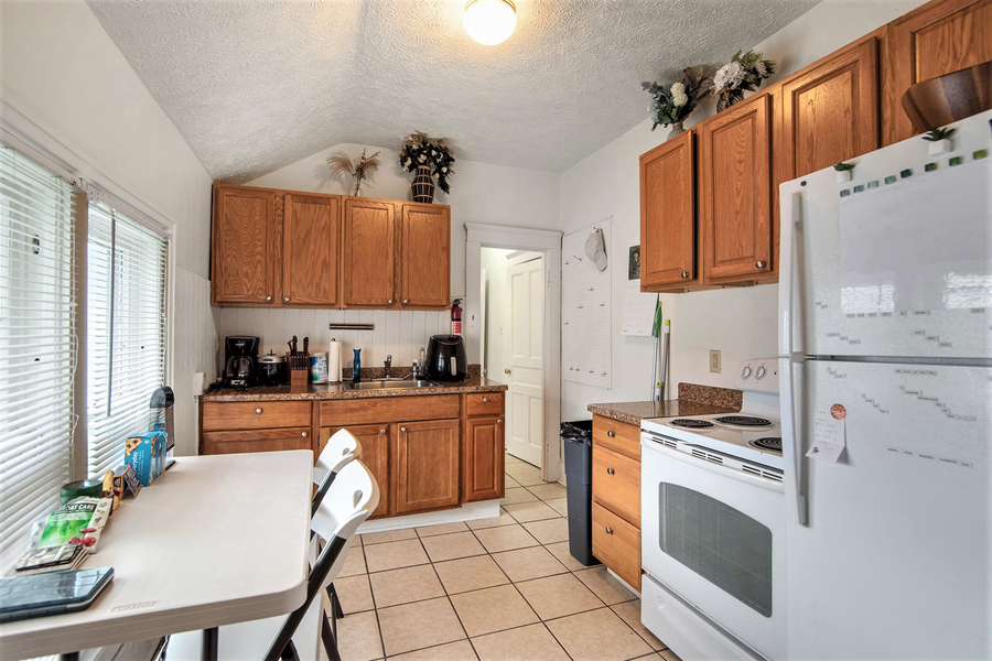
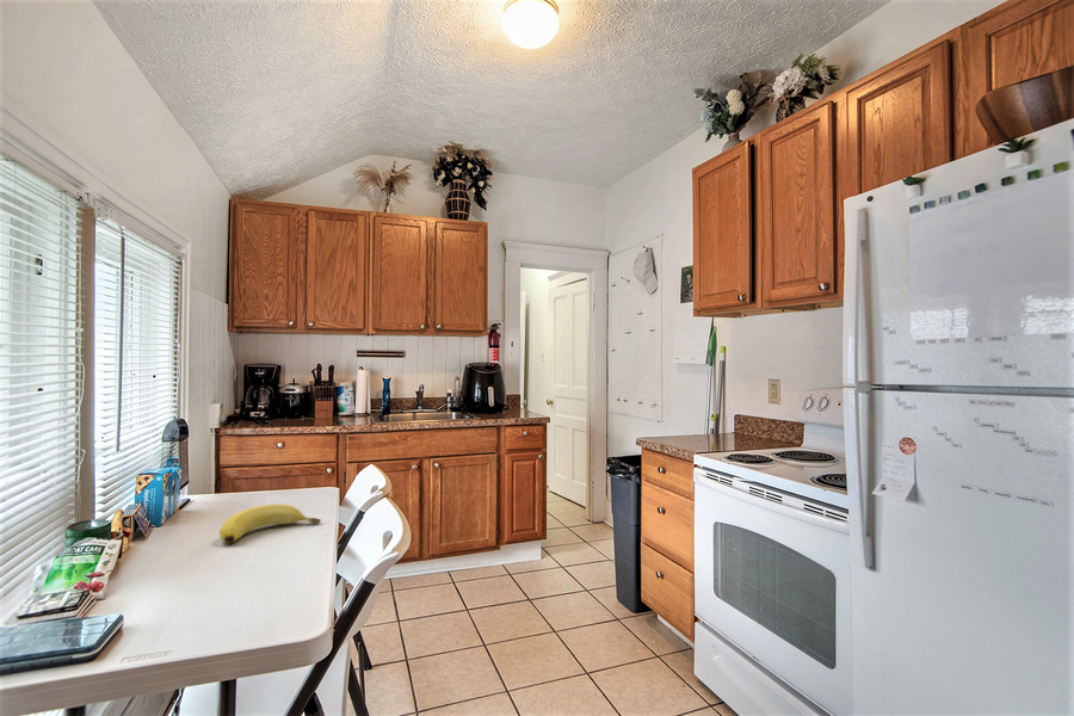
+ banana (268, 521)
